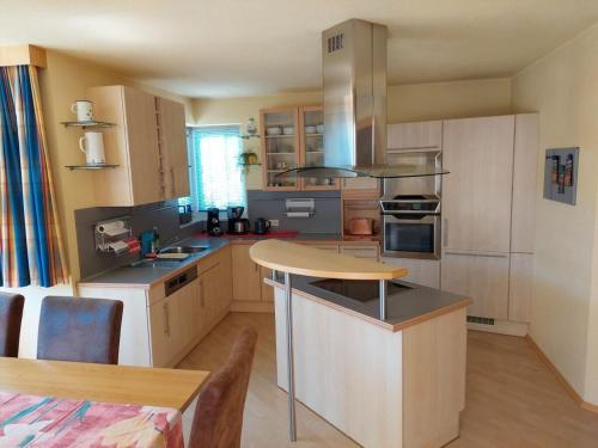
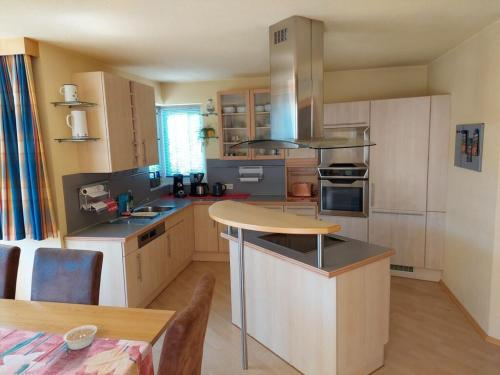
+ legume (81, 336)
